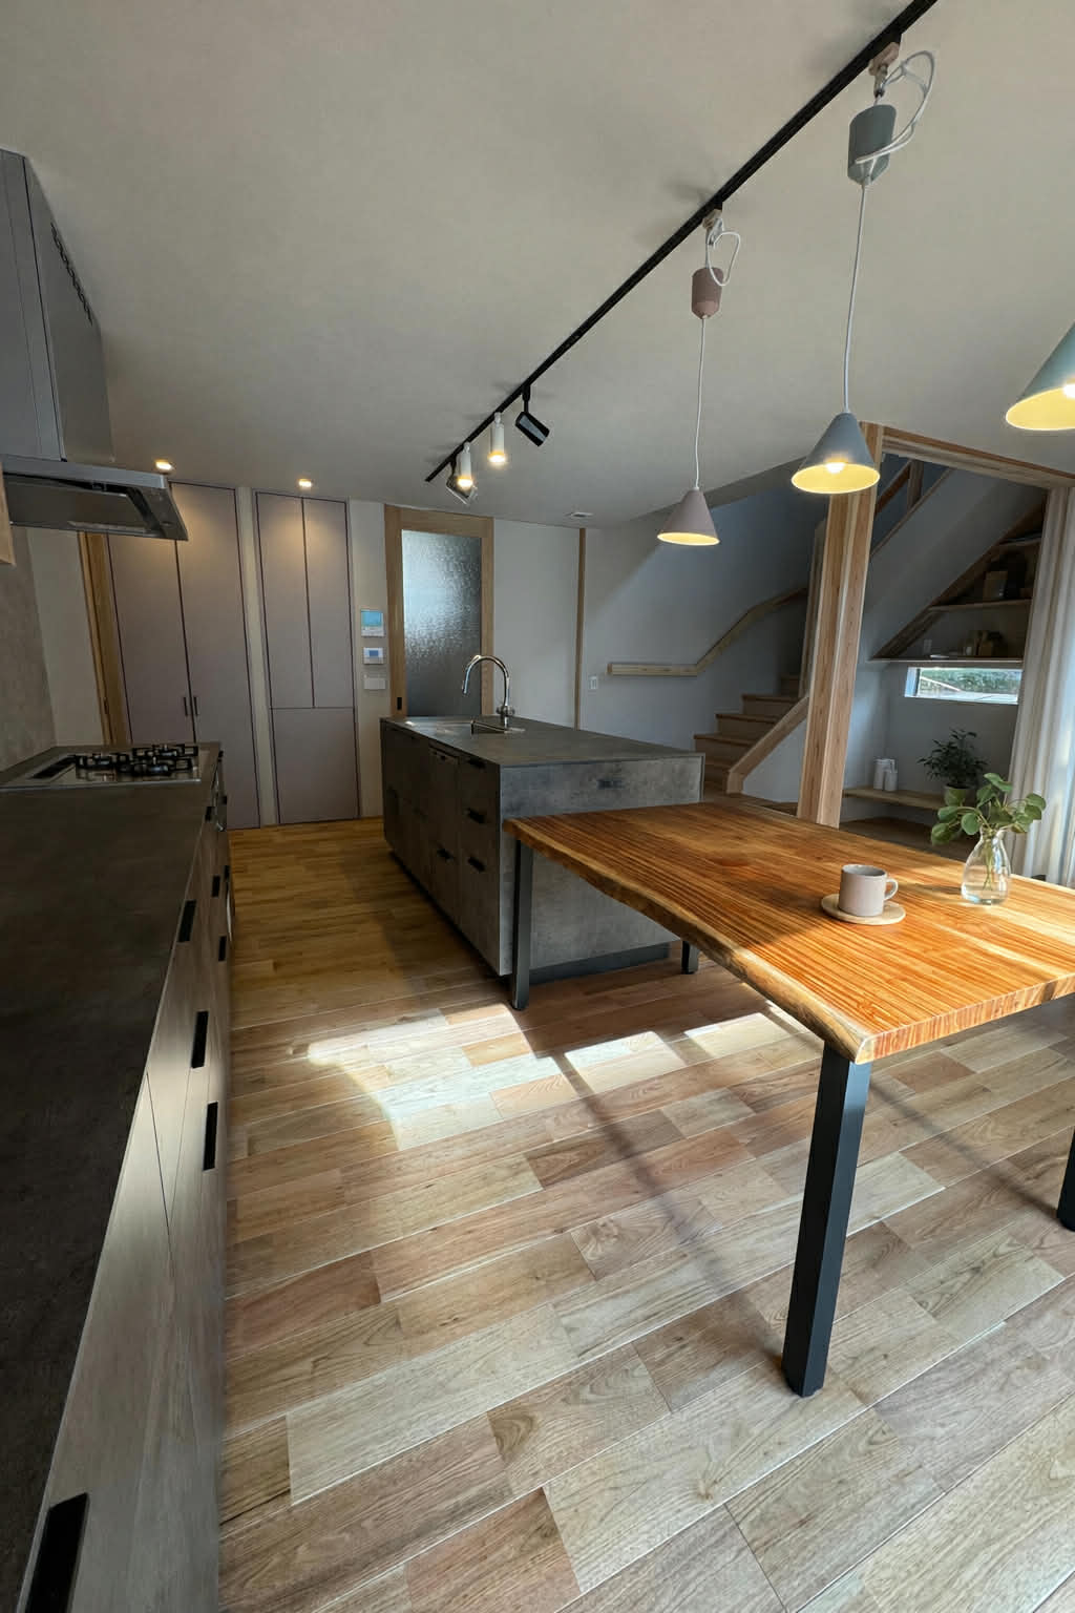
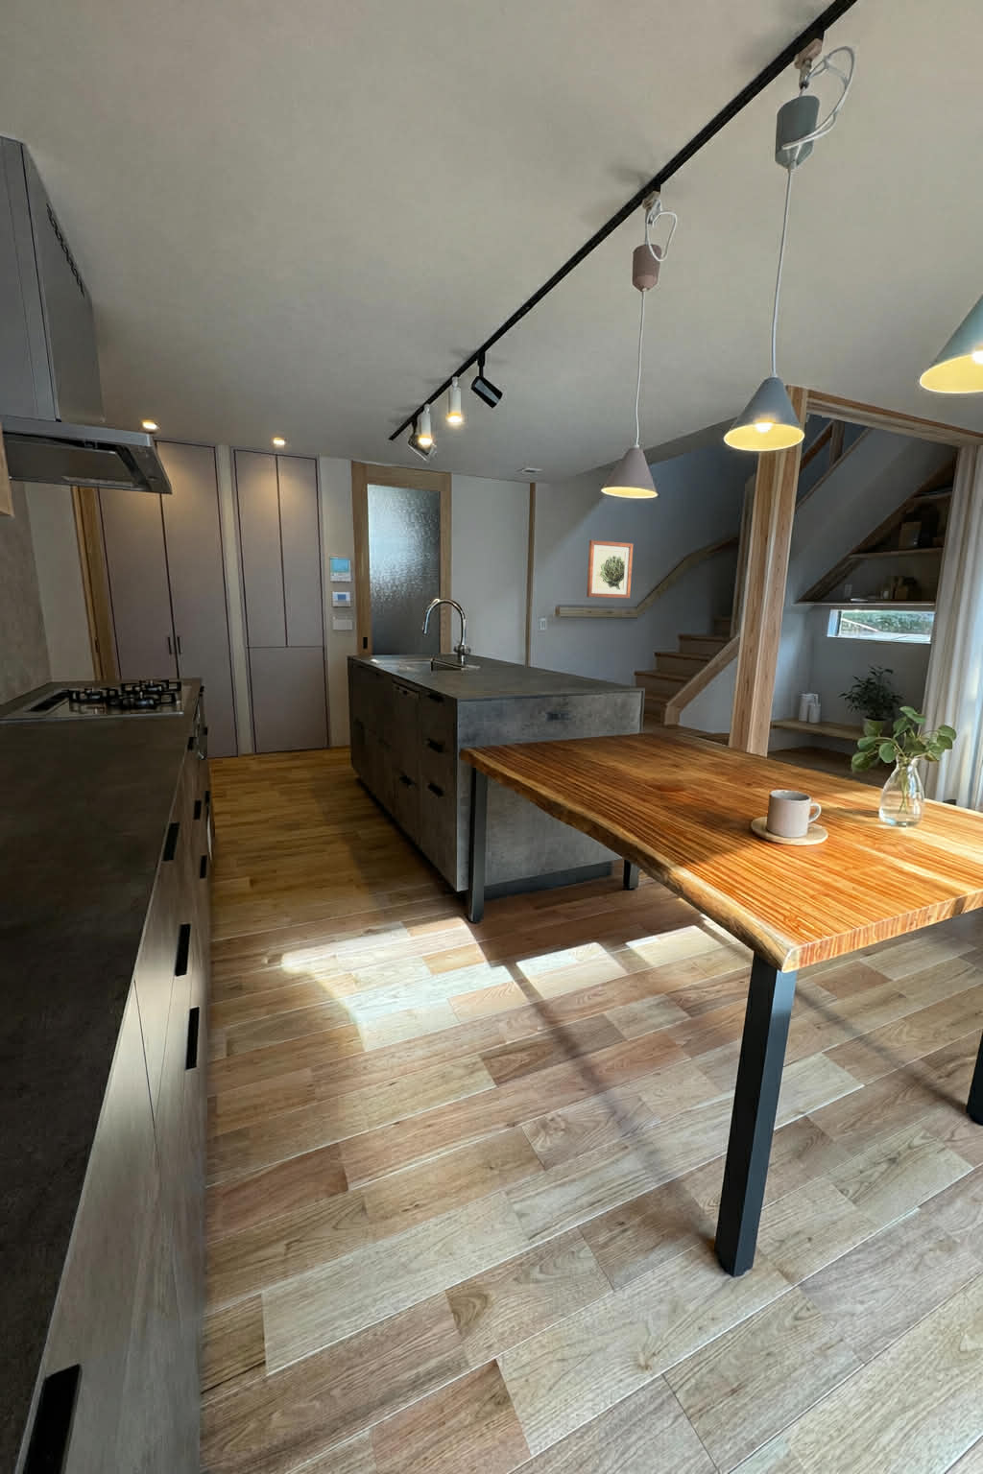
+ wall art (610, 570)
